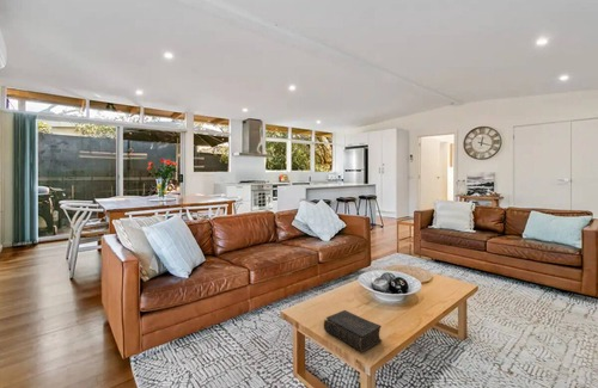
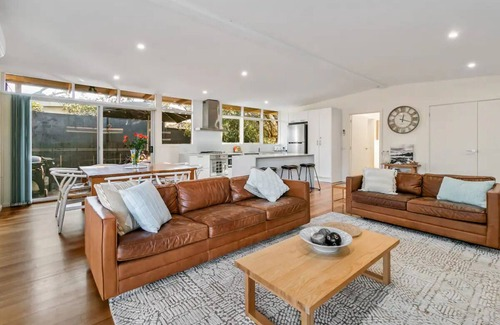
- book (352, 328)
